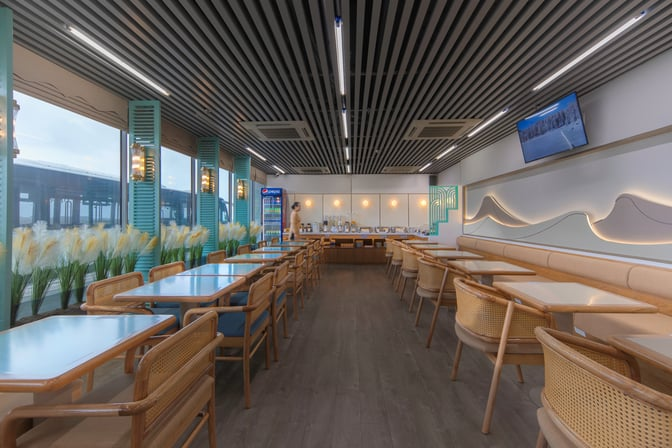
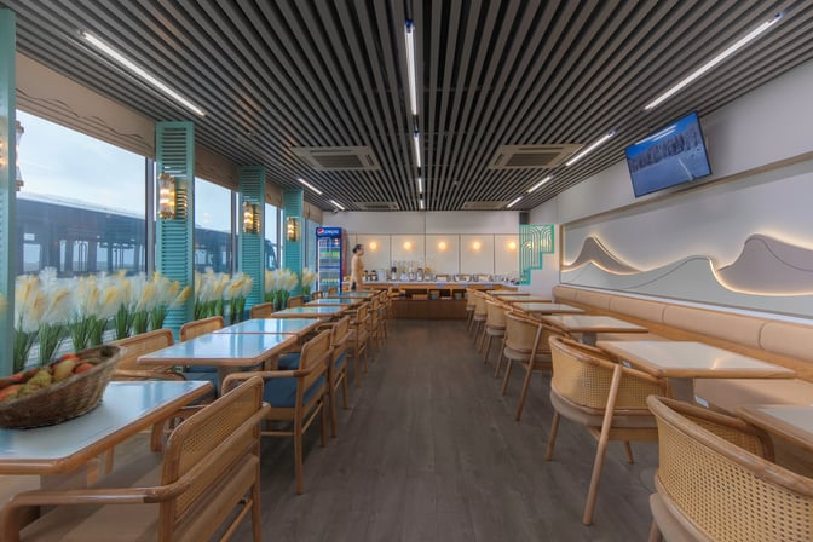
+ fruit basket (59, 381)
